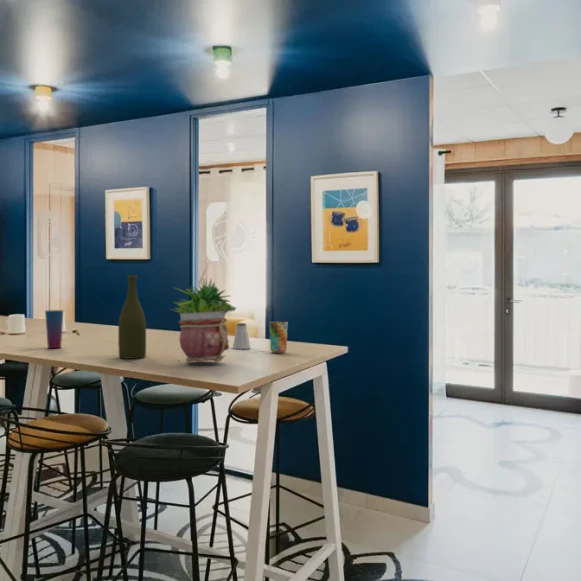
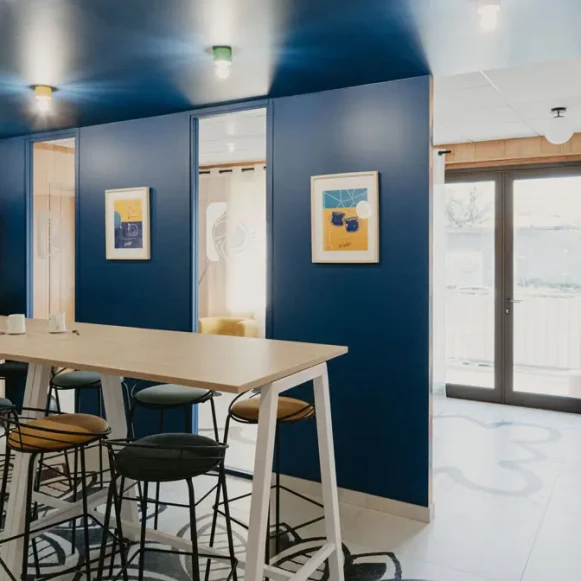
- cup (54, 329)
- saltshaker (241, 335)
- potted plant (201, 319)
- bottle (132, 316)
- cup (278, 337)
